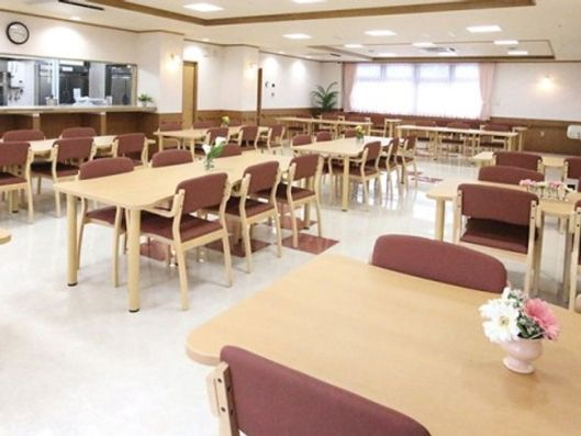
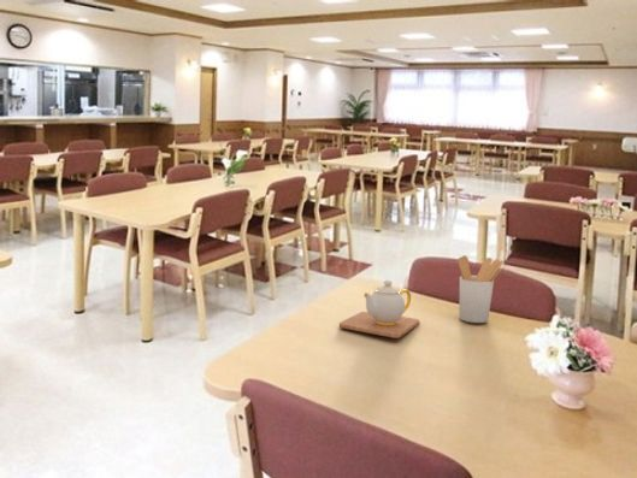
+ utensil holder (480, 288)
+ teapot (381, 302)
